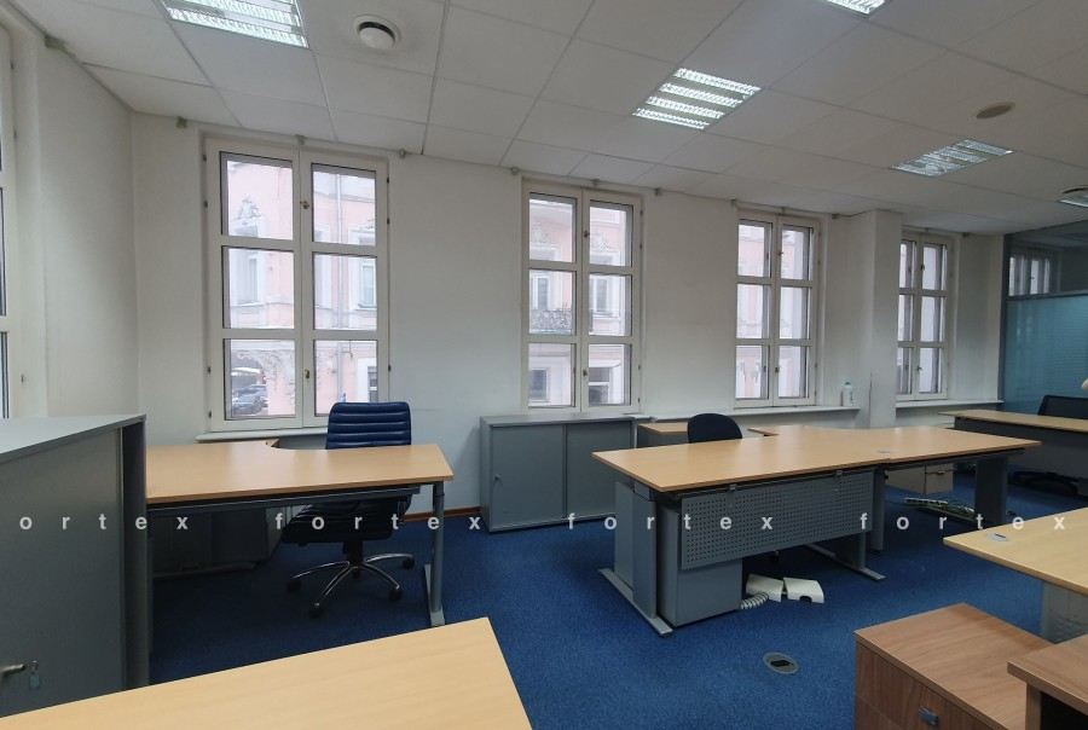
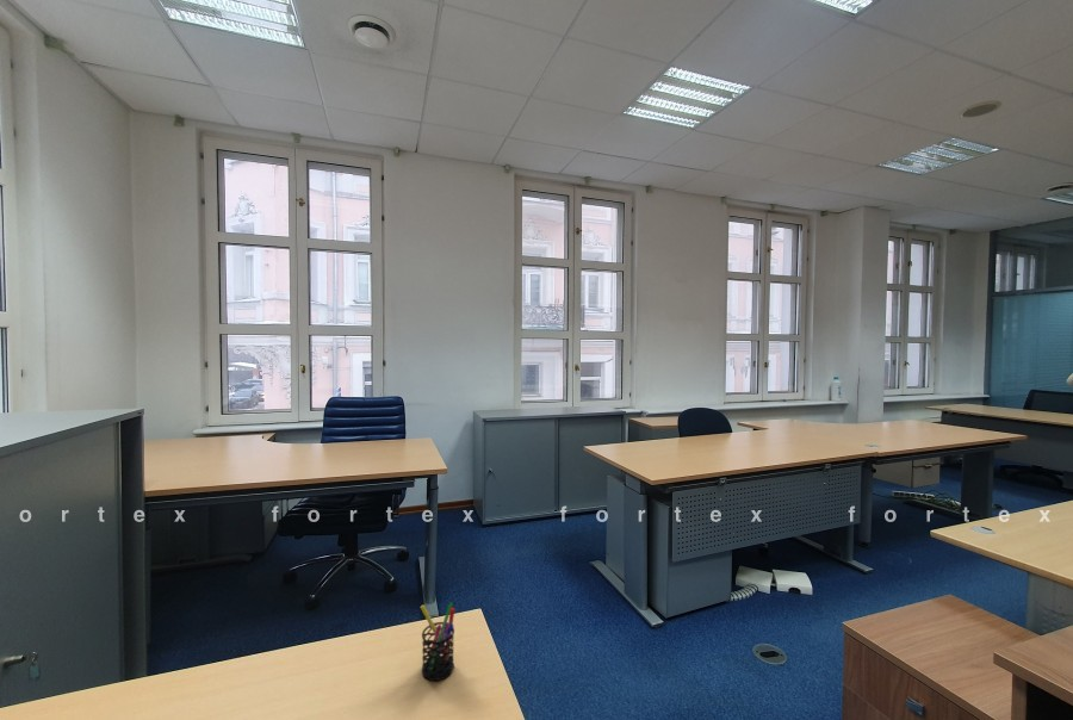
+ pen holder (441, 634)
